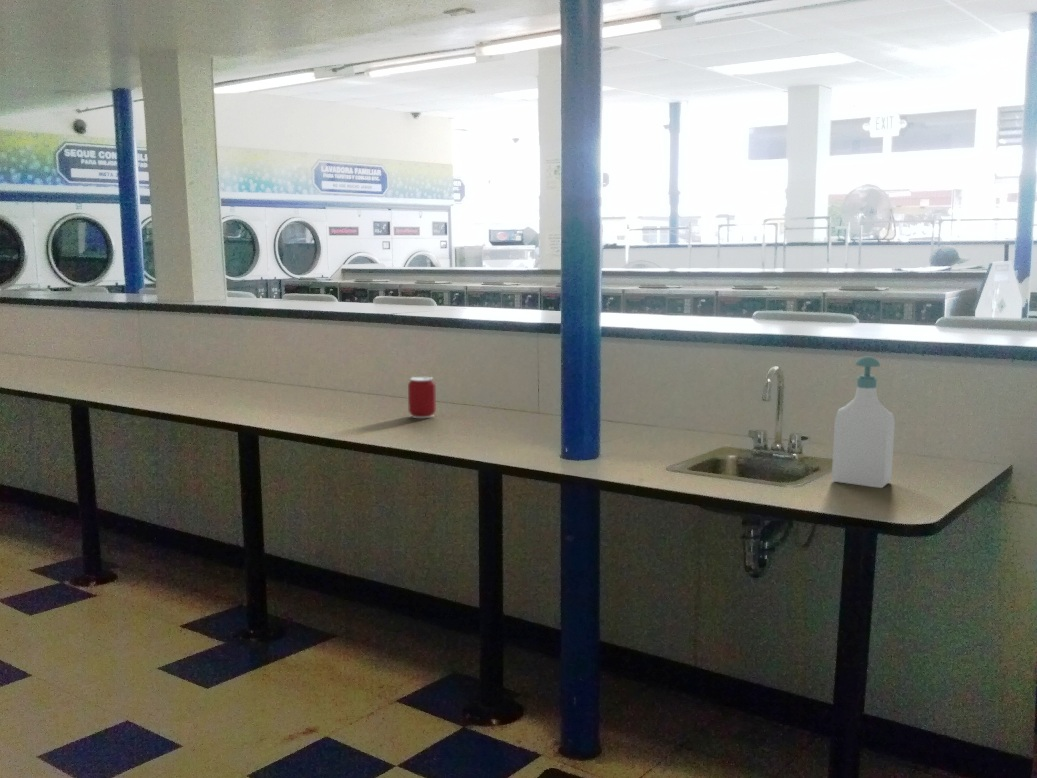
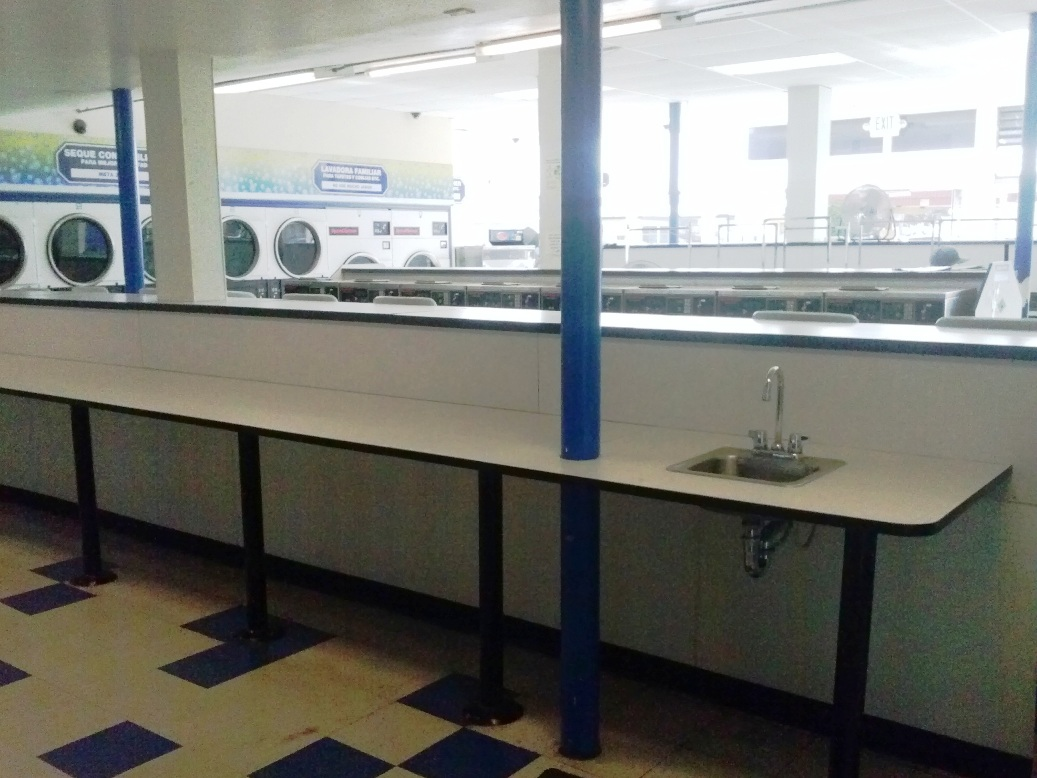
- can (422, 397)
- soap bottle (865, 418)
